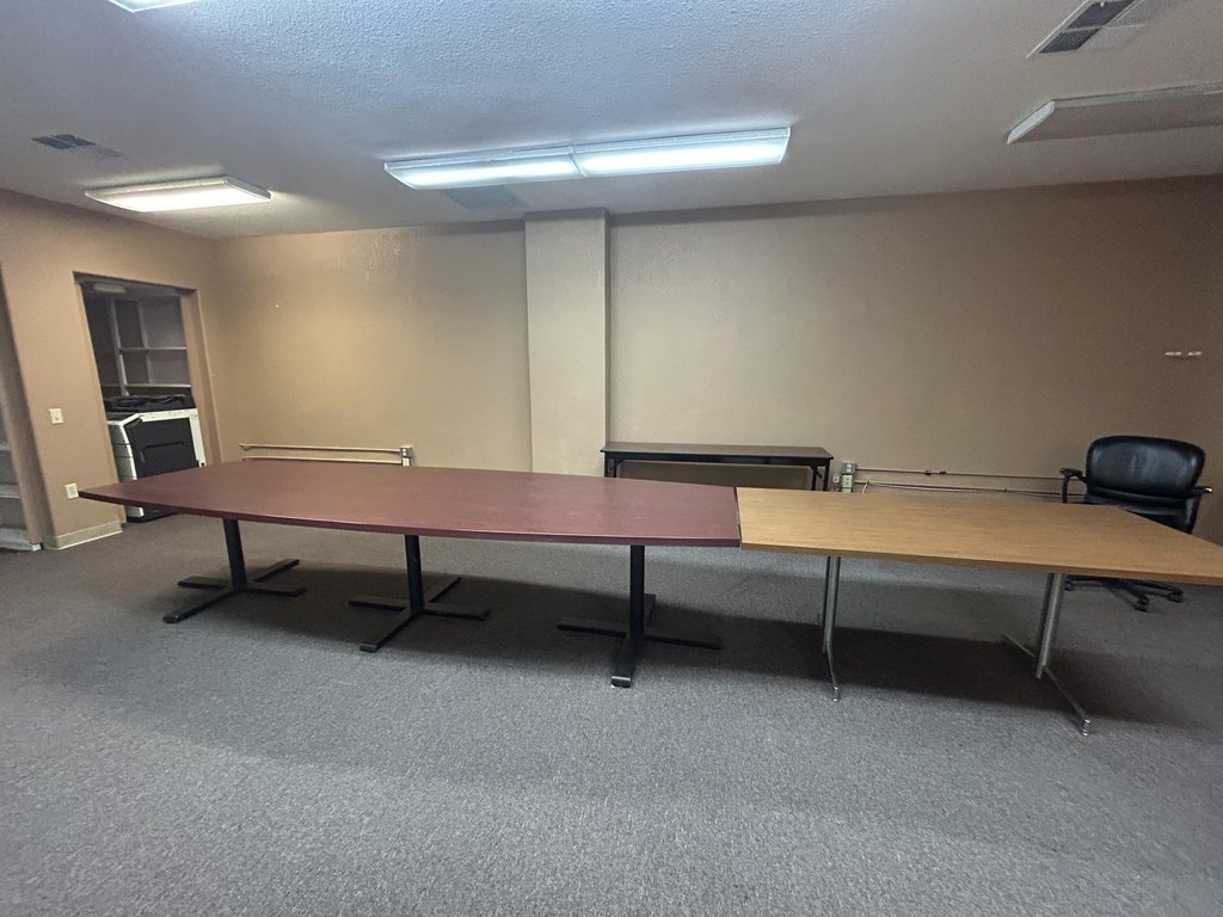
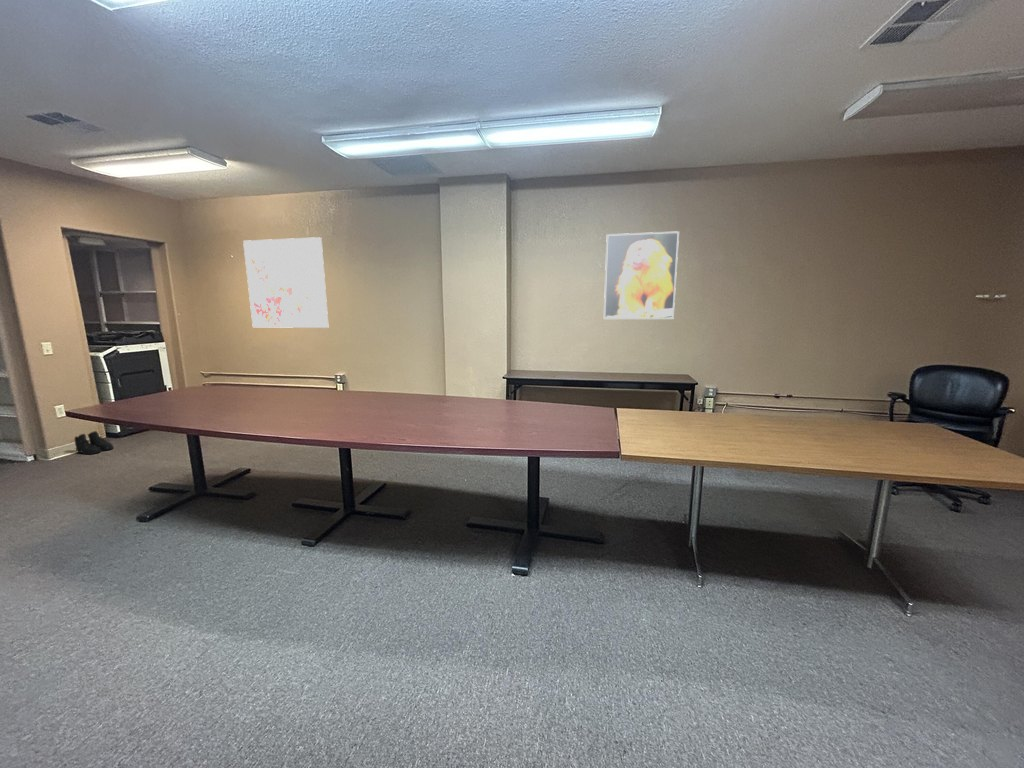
+ wall art (285, 284)
+ boots (93, 441)
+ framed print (640, 276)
